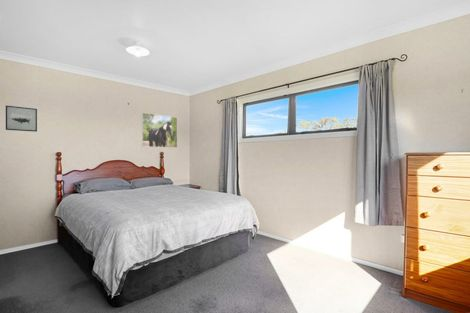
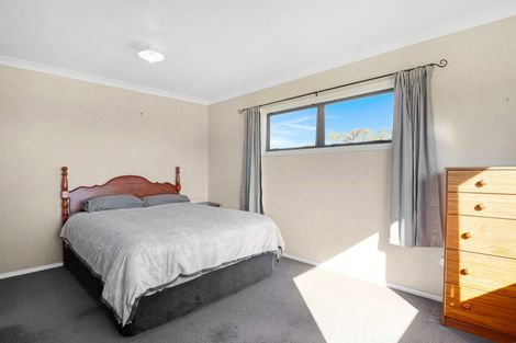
- wall art (21, 119)
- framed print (160, 131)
